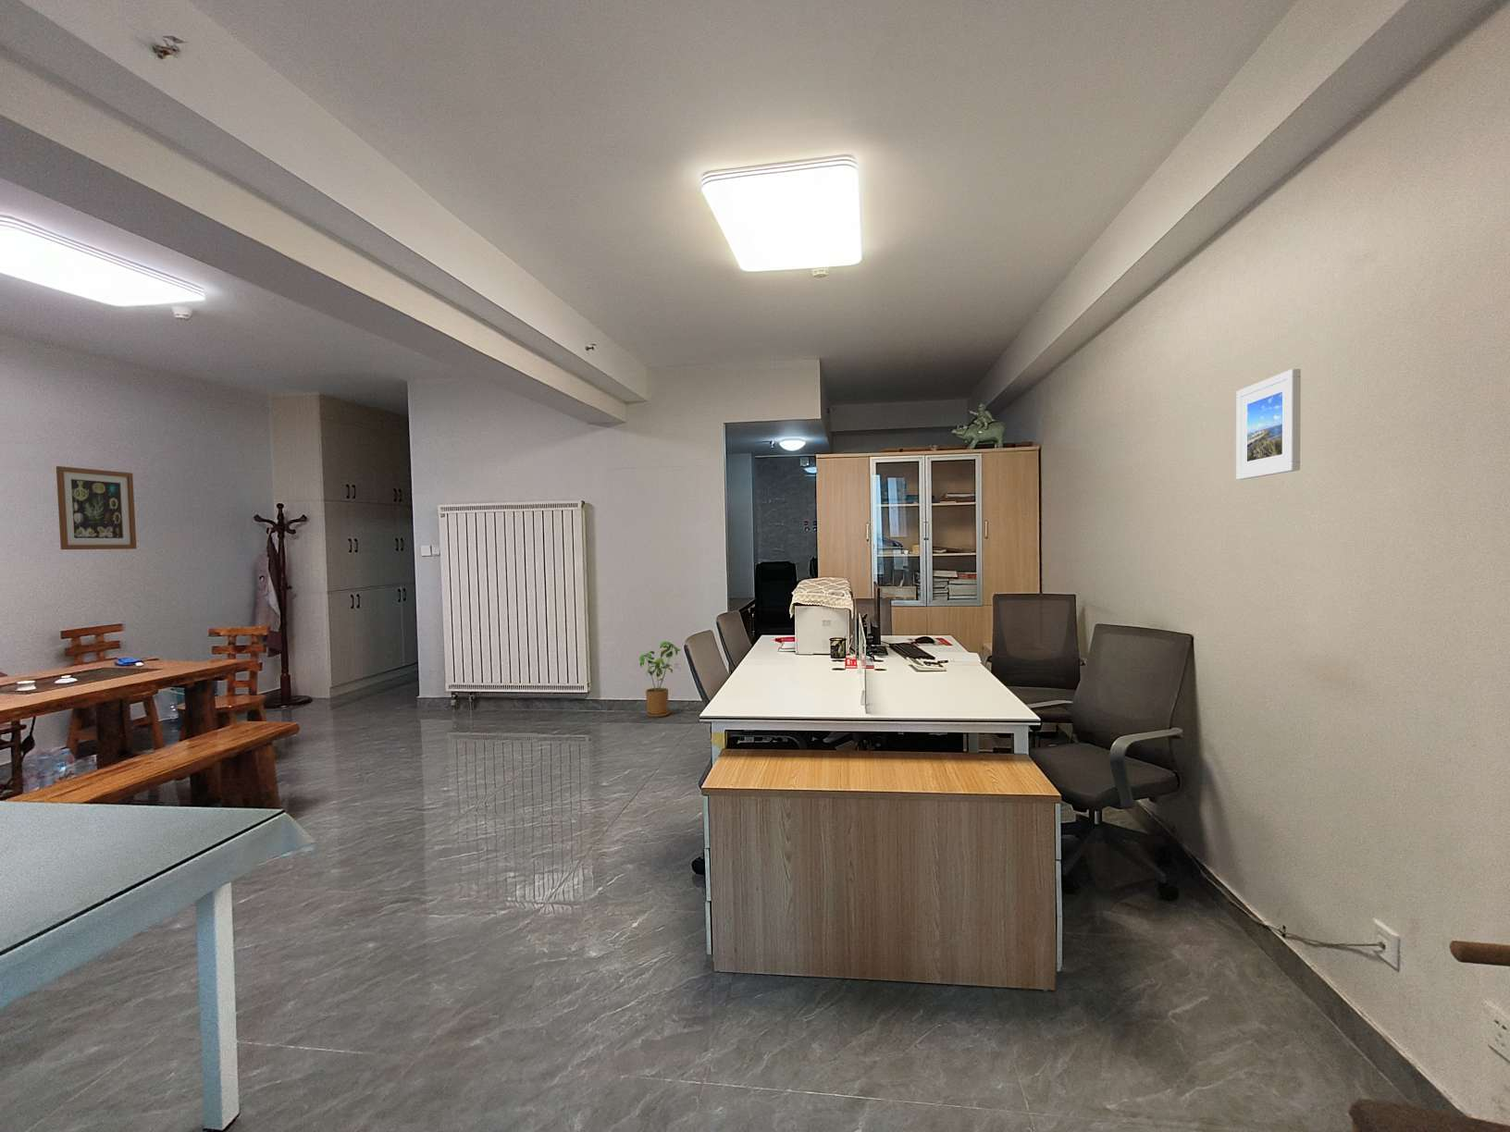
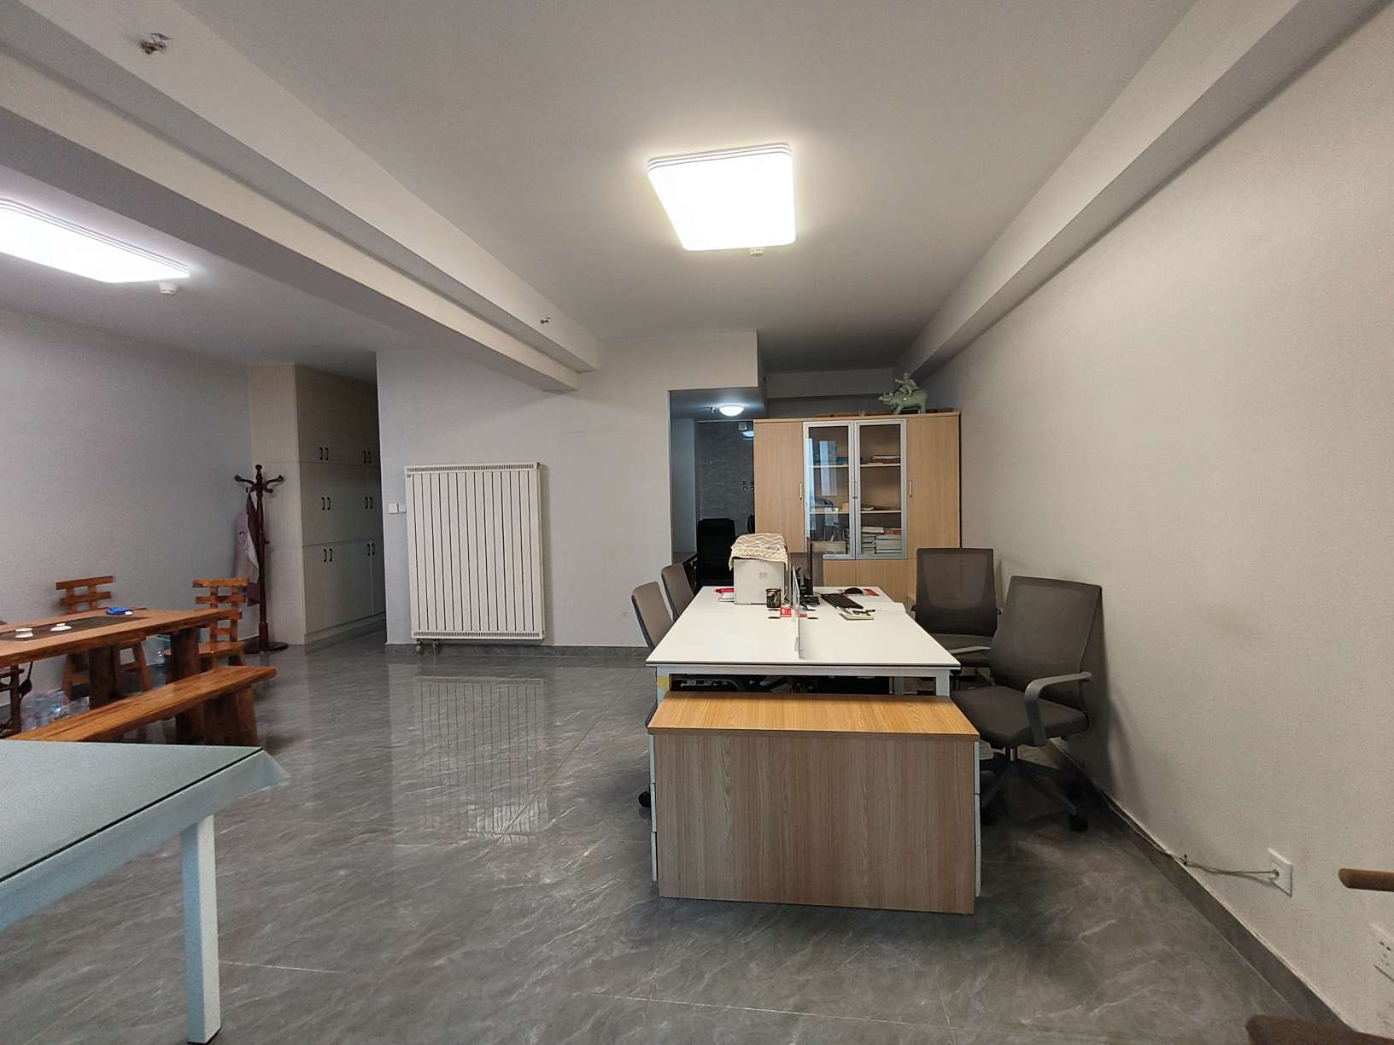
- house plant (659, 680)
- wall art (97, 510)
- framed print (1266, 427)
